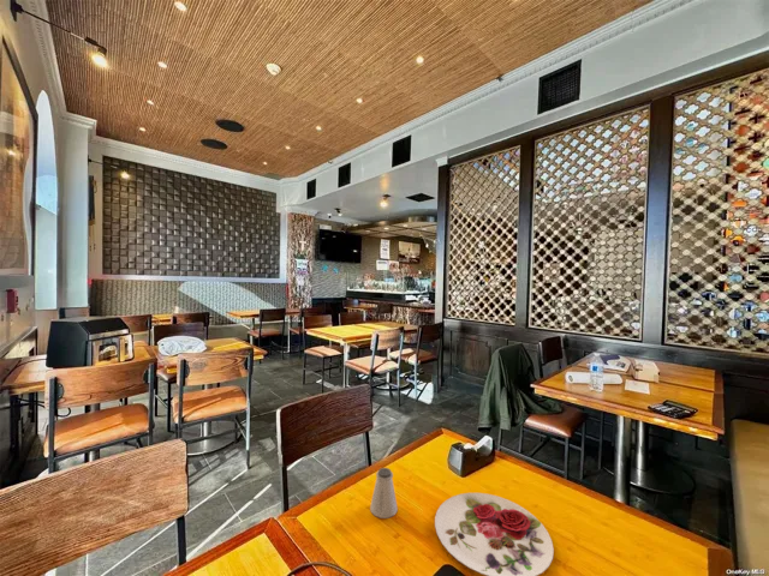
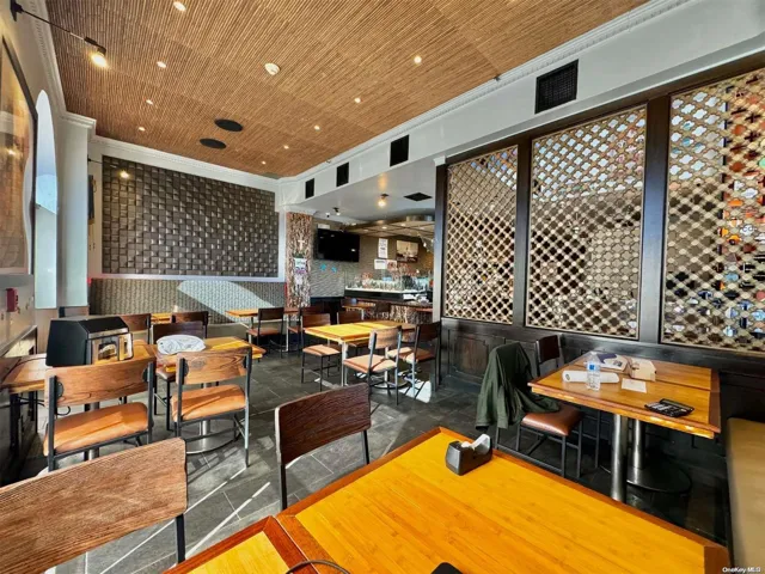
- plate (490, 528)
- saltshaker (383, 490)
